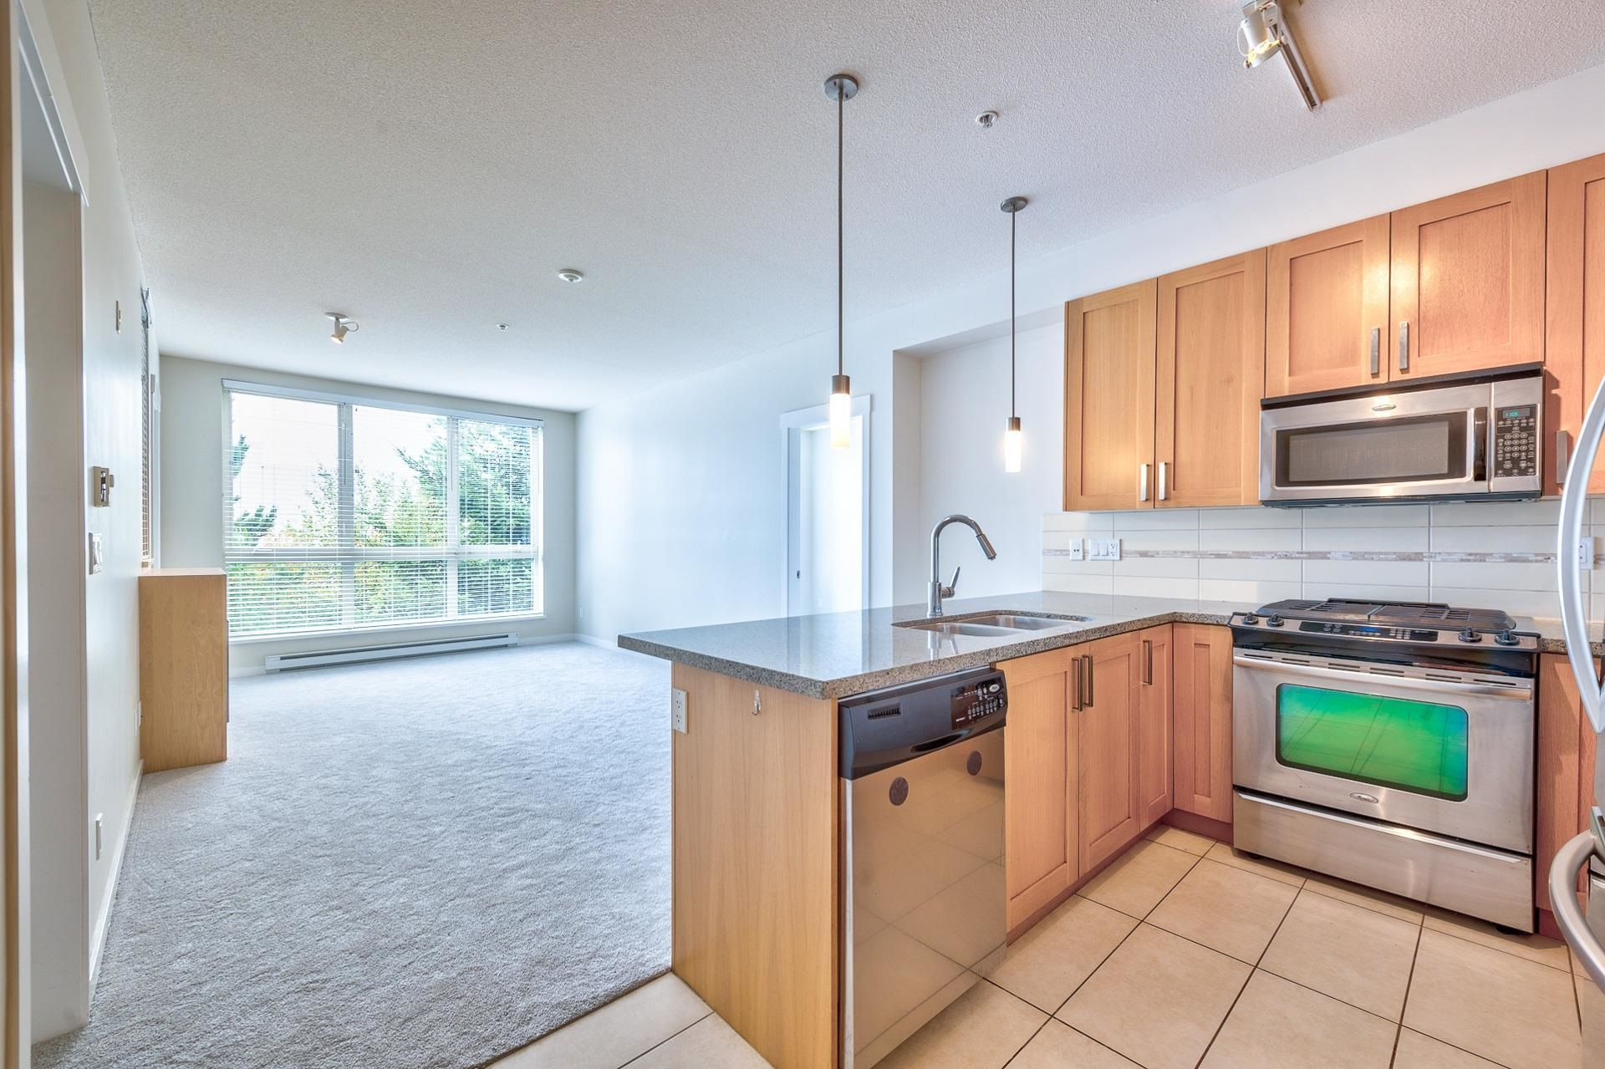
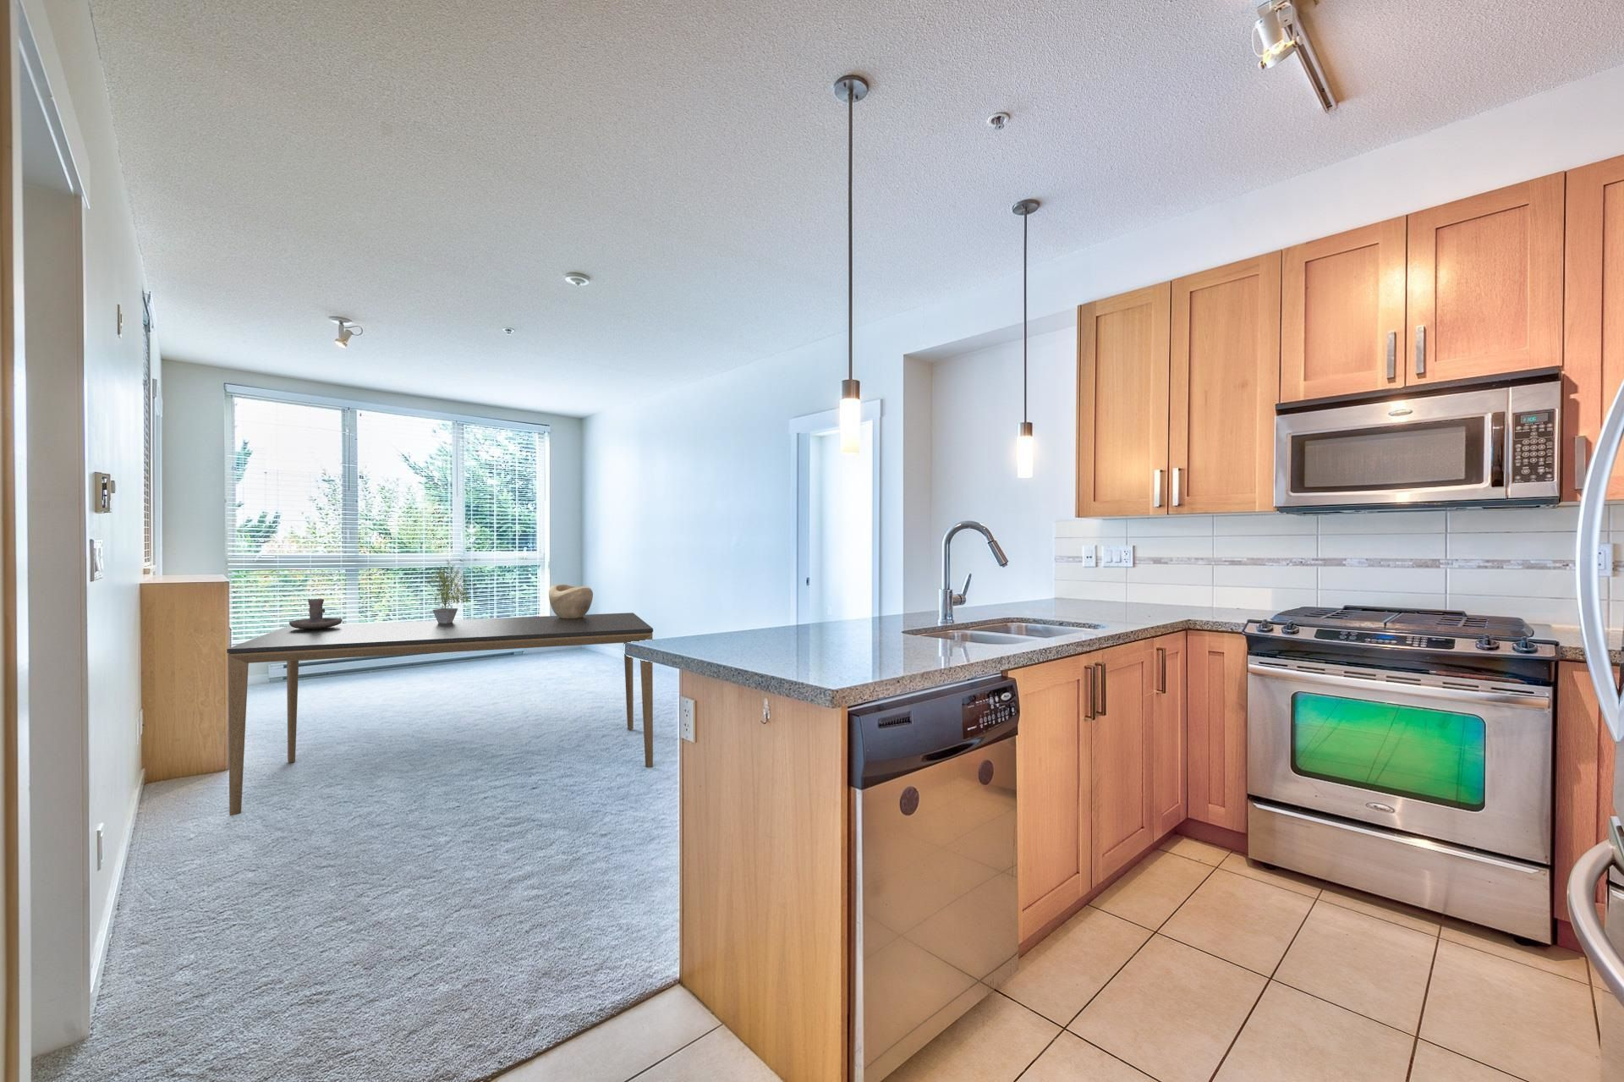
+ candle holder (315, 612)
+ dining table (467, 651)
+ decorative bowl (571, 600)
+ potted plant (450, 589)
